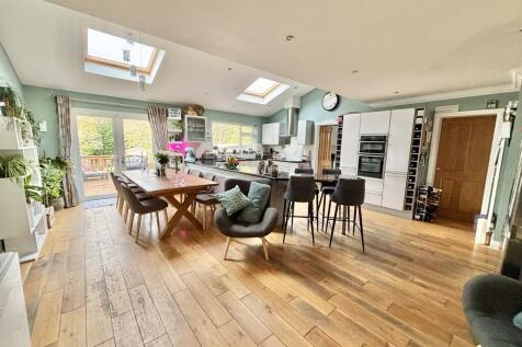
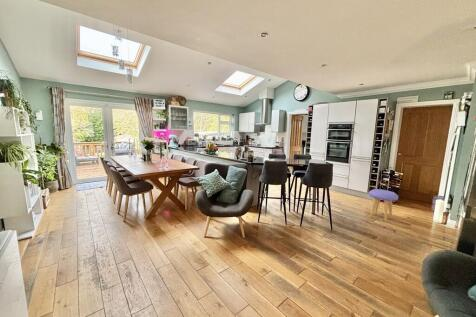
+ stool (384, 204)
